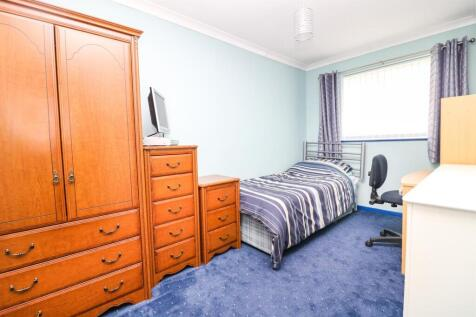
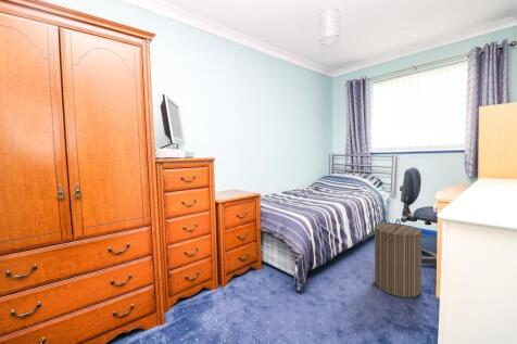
+ laundry hamper (396, 253)
